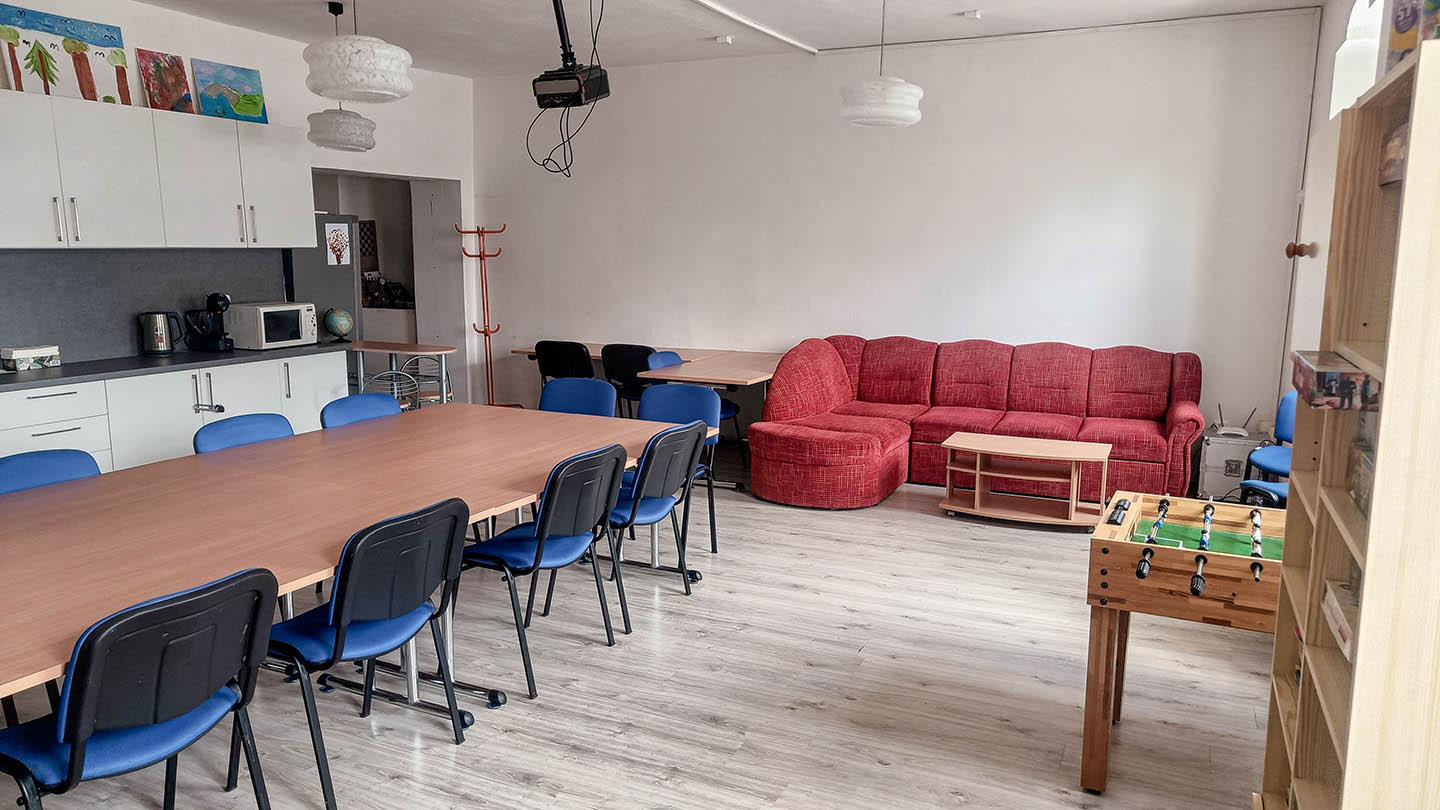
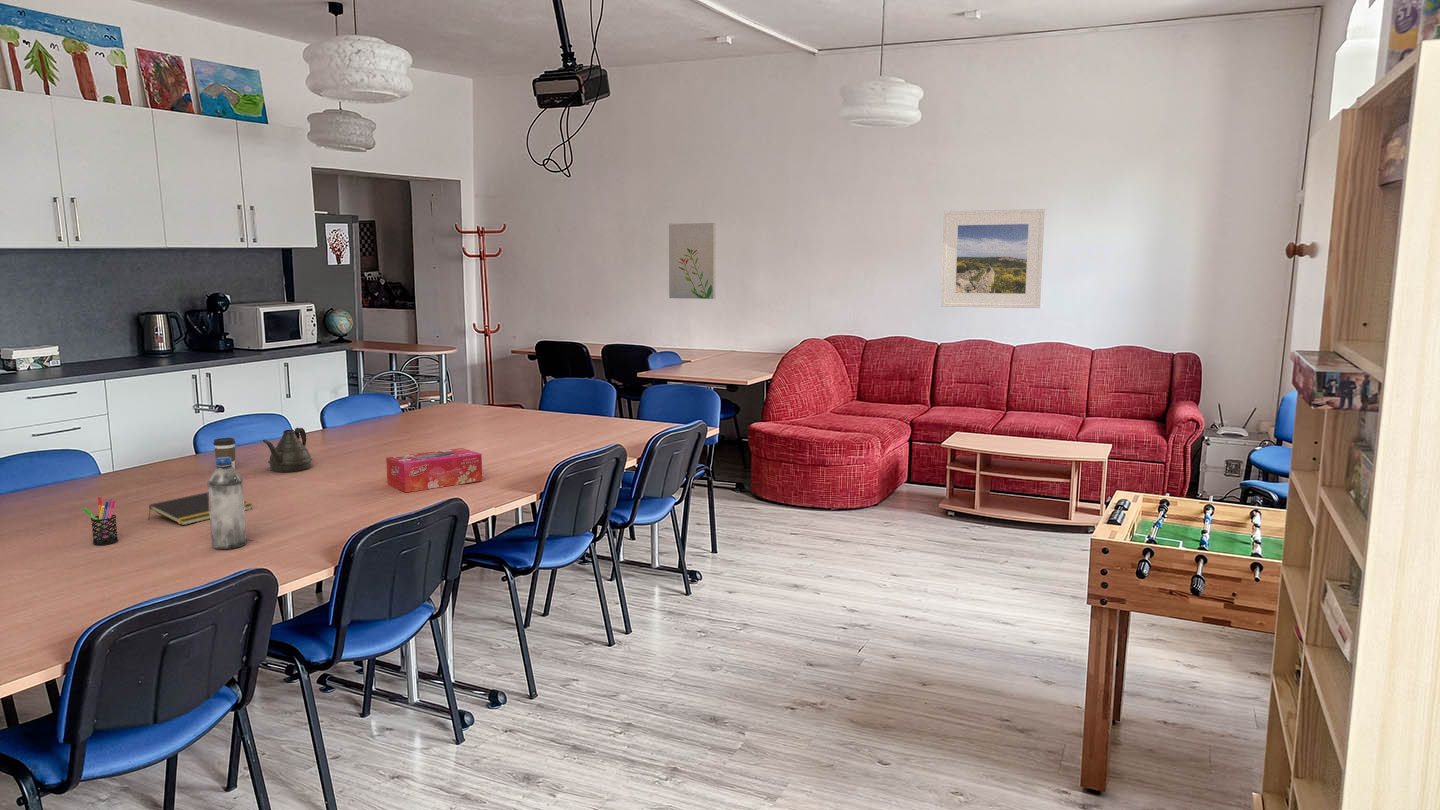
+ teapot (284, 451)
+ tissue box (434, 469)
+ notepad (201, 506)
+ pen holder (100, 520)
+ water bottle (226, 501)
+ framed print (991, 259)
+ coffee cup (225, 455)
+ wall art (692, 261)
